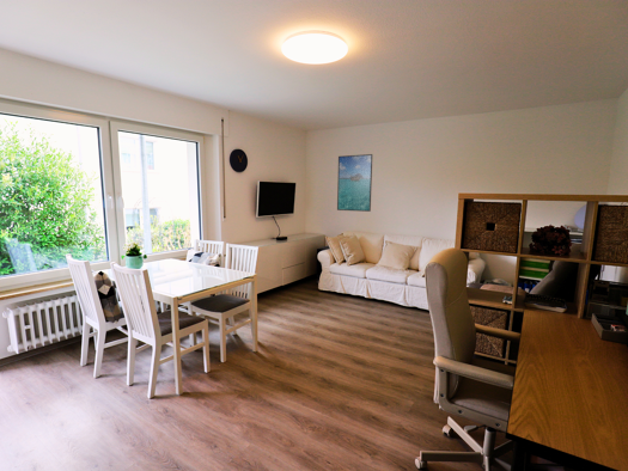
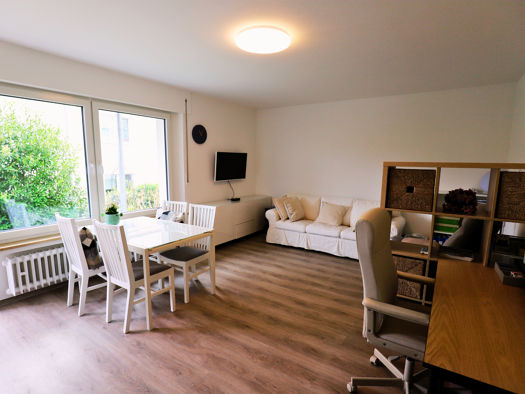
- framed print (354, 183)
